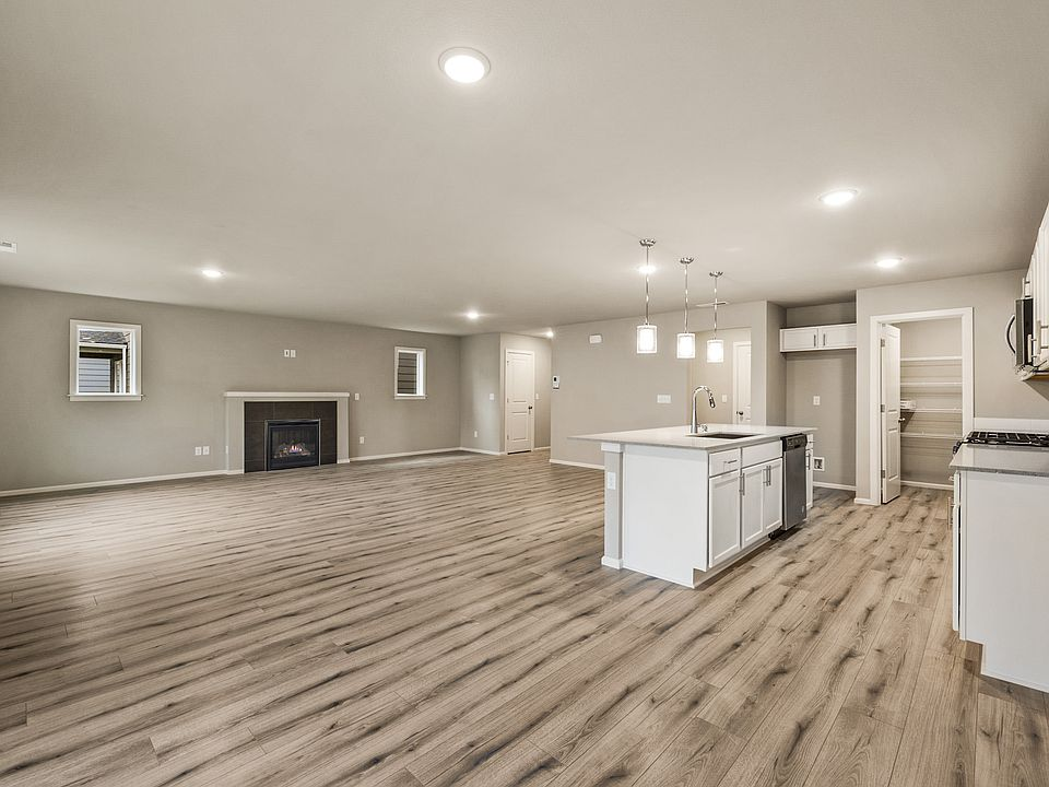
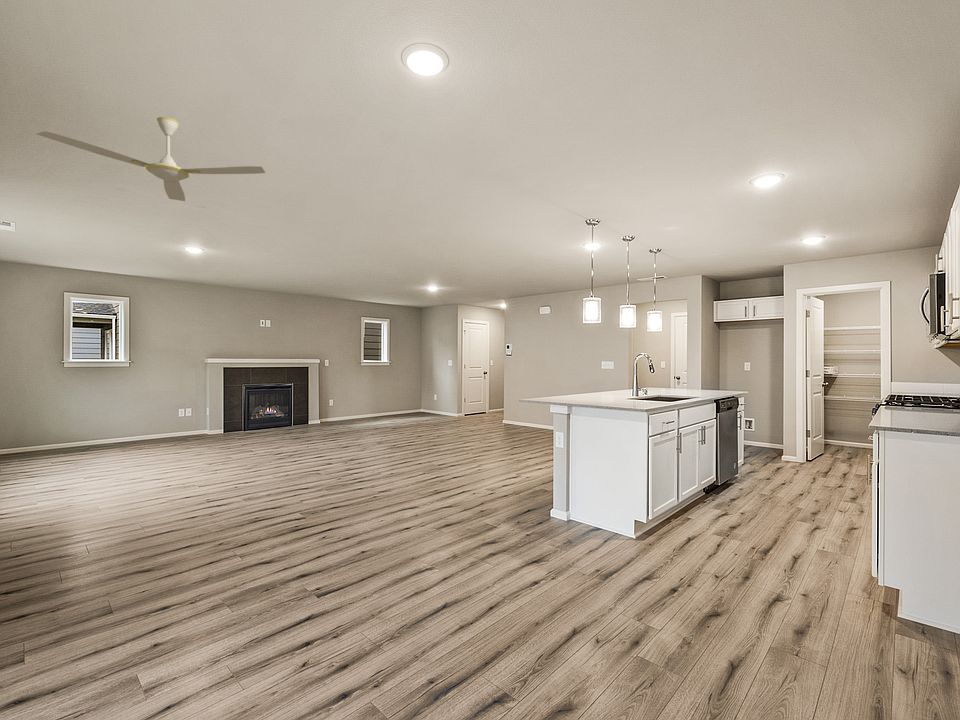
+ ceiling fan (163, 157)
